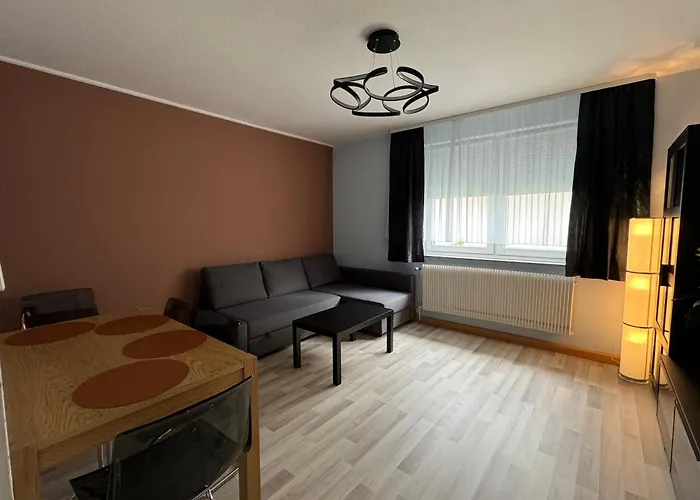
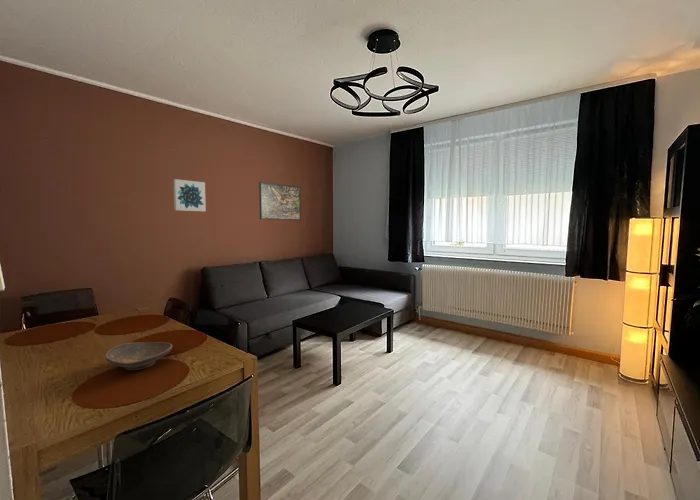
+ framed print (281, 202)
+ wall art (190, 195)
+ decorative bowl (141, 356)
